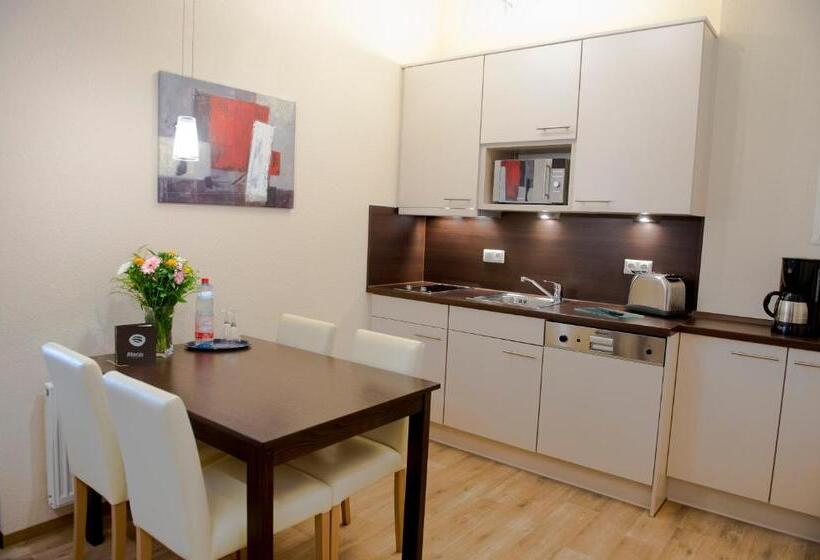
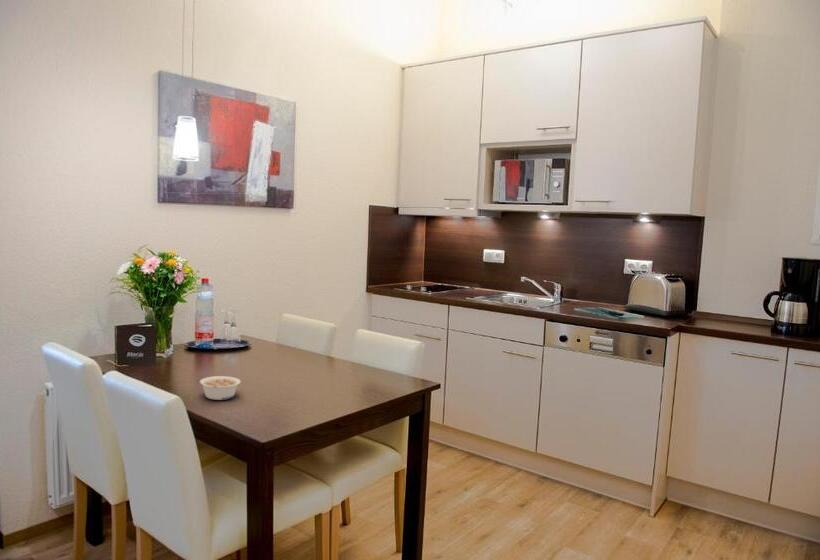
+ legume (220, 387)
